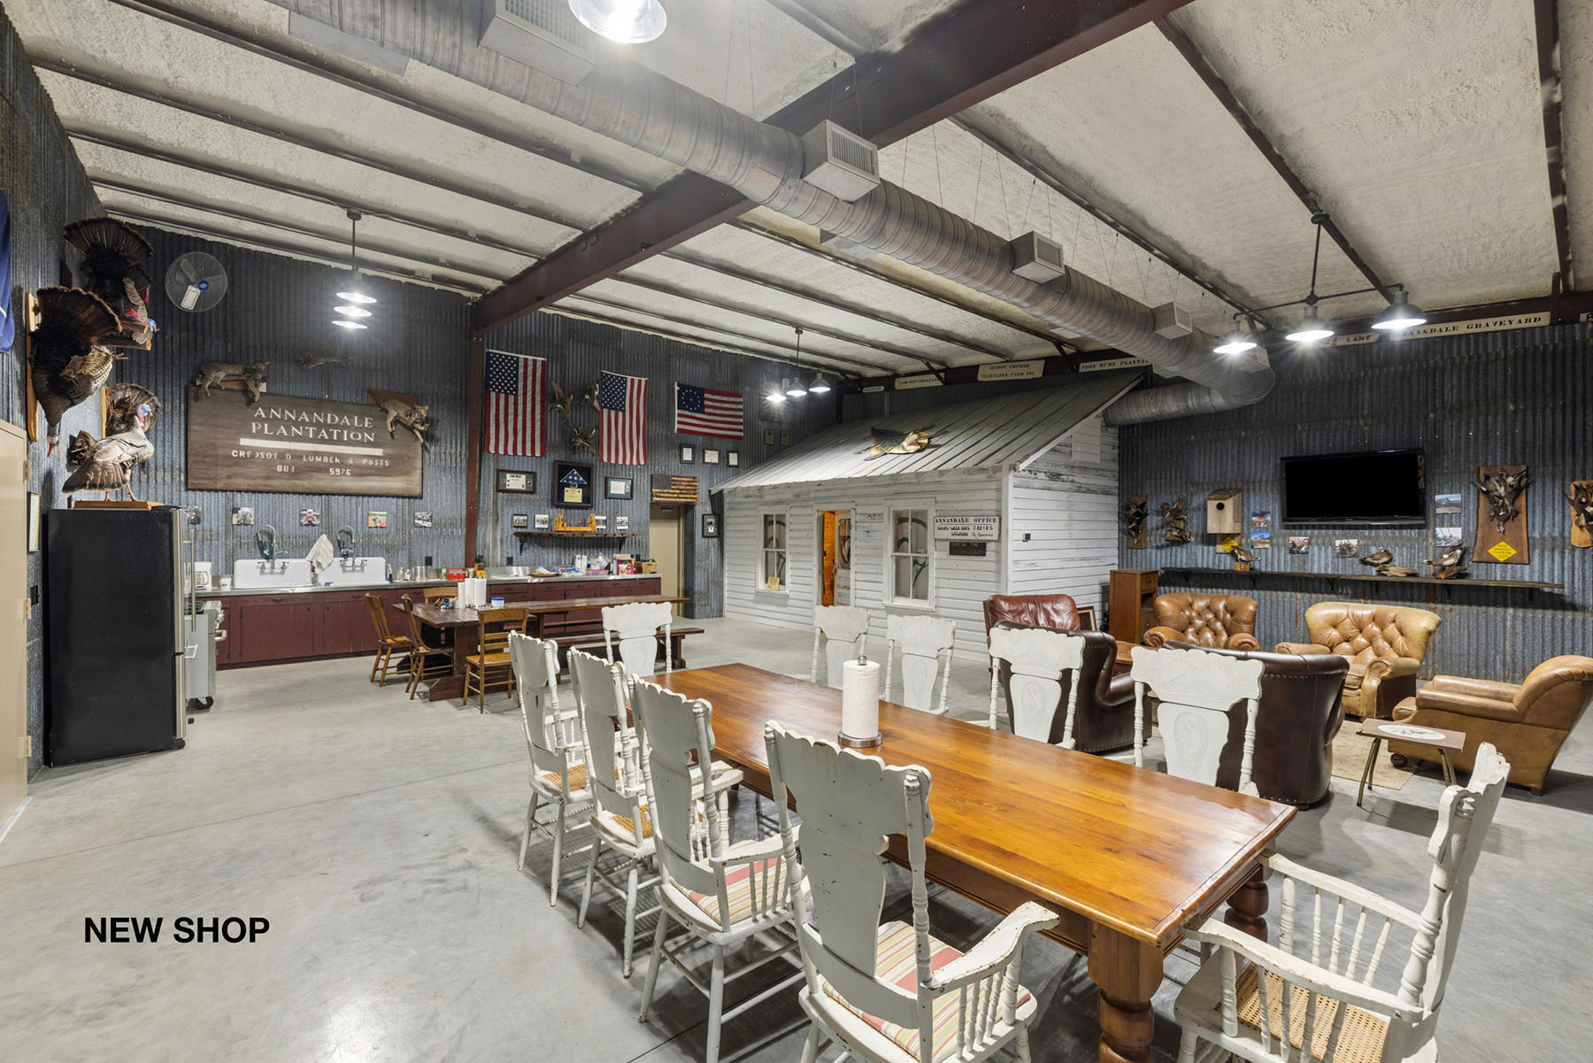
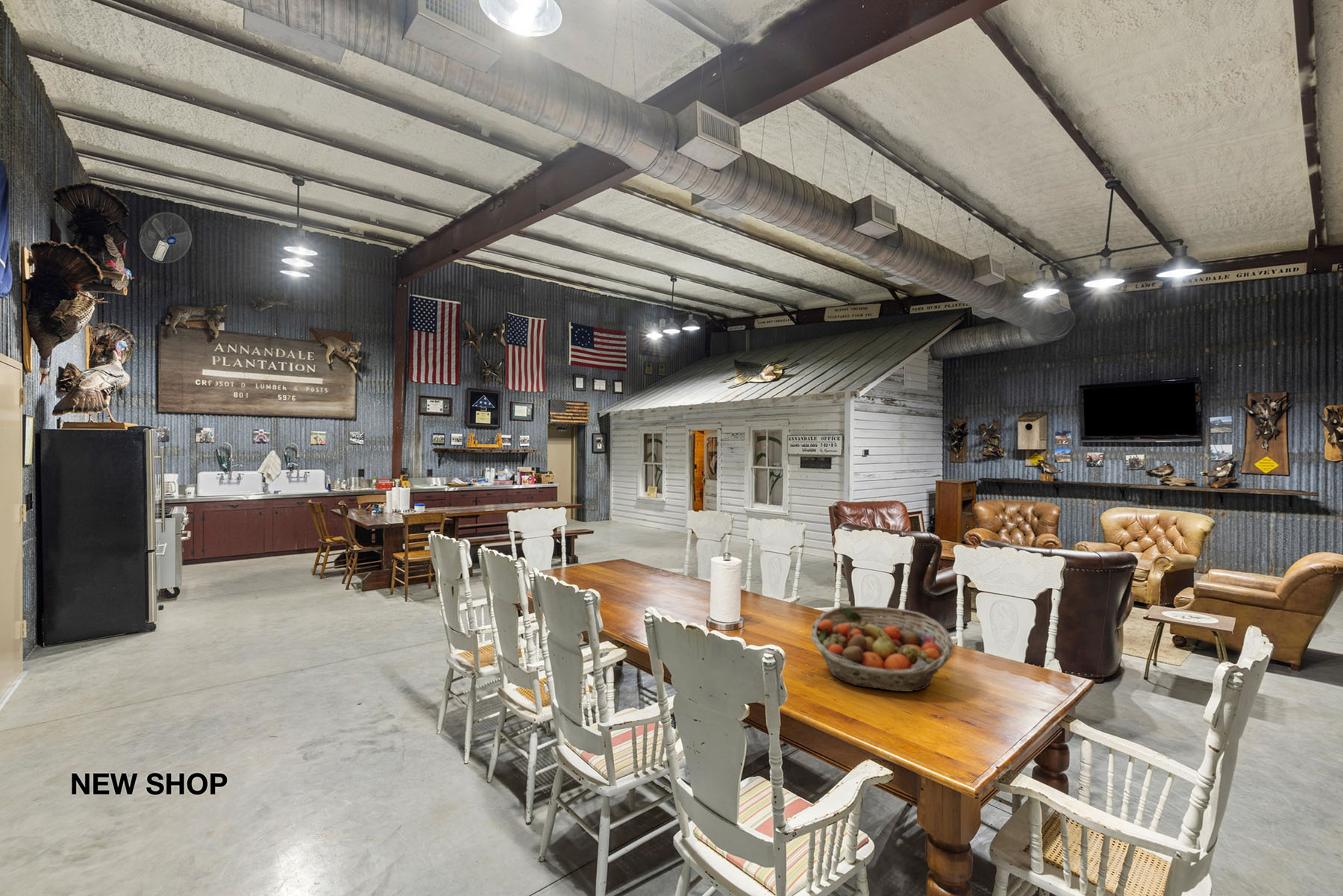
+ fruit basket (879, 646)
